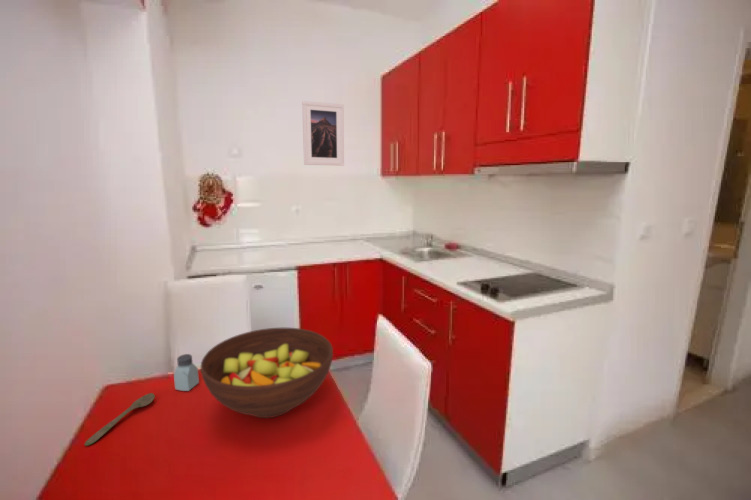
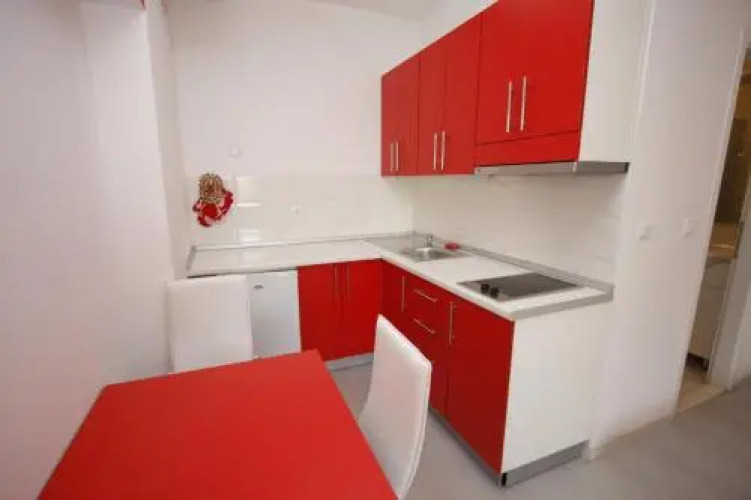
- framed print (323, 134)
- saltshaker (185, 371)
- fruit bowl (271, 378)
- spoon (122, 417)
